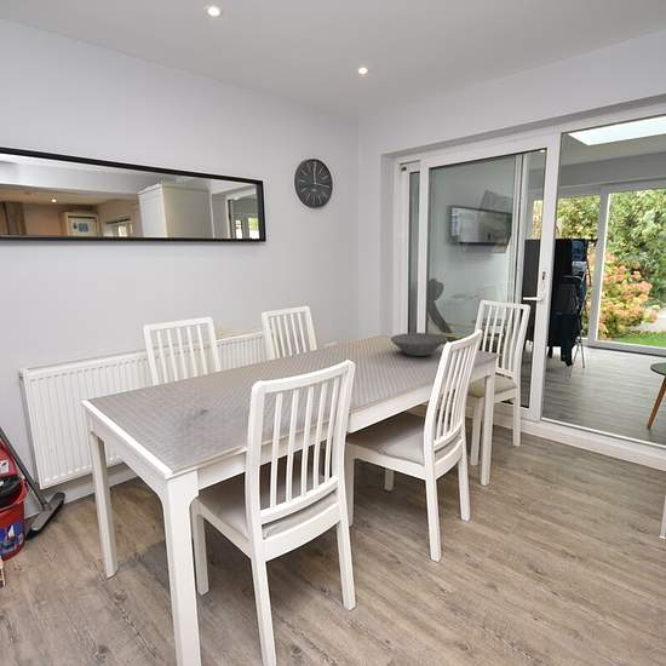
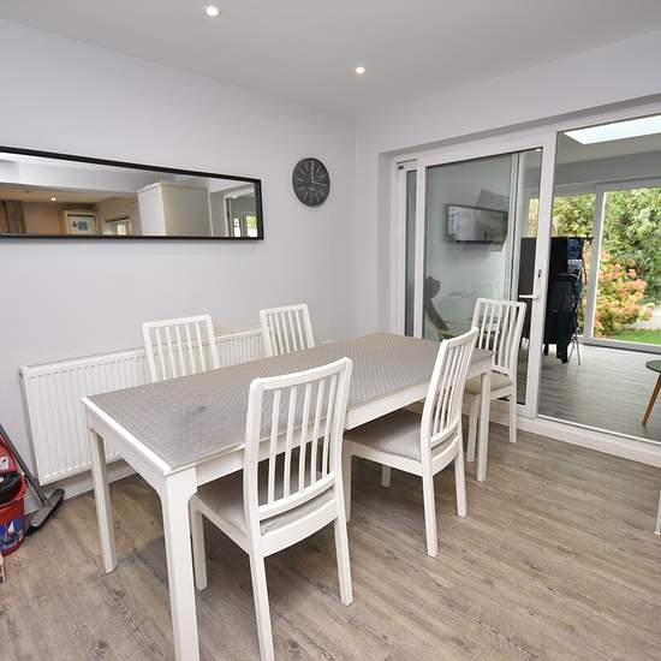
- bowl (418, 345)
